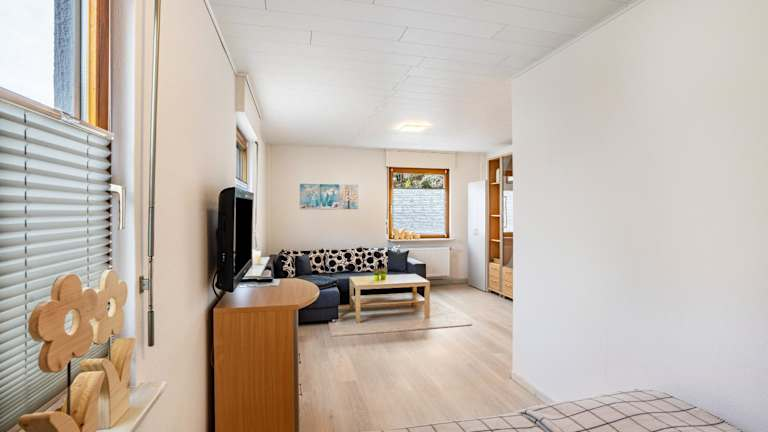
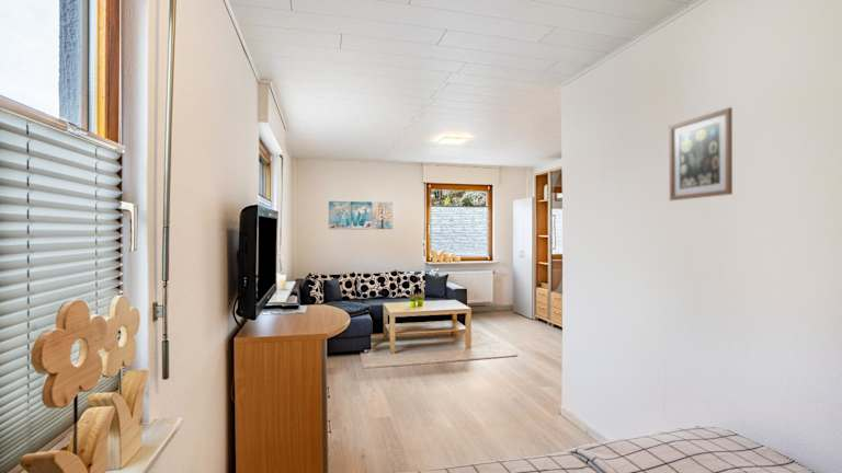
+ wall art (697, 158)
